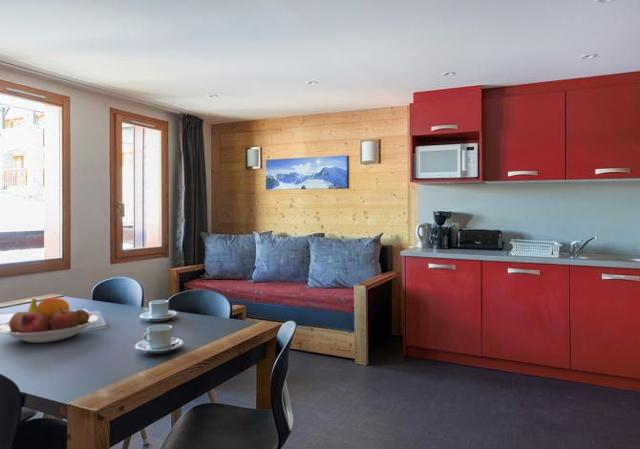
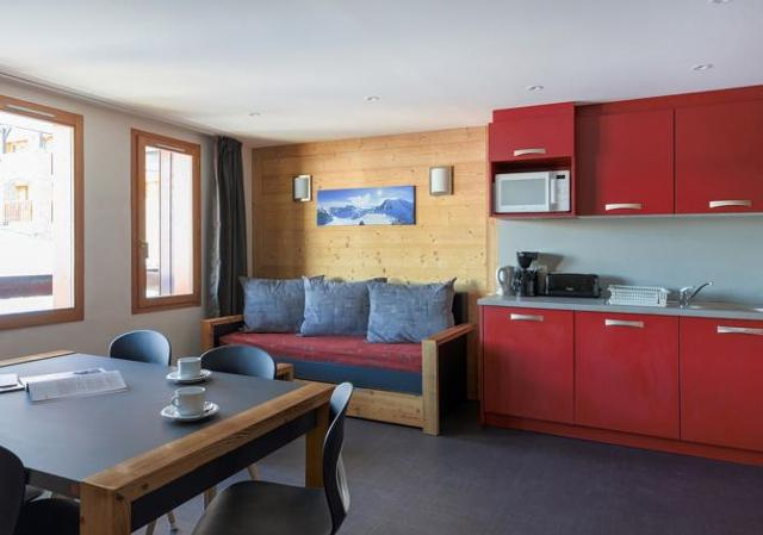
- fruit bowl (50, 318)
